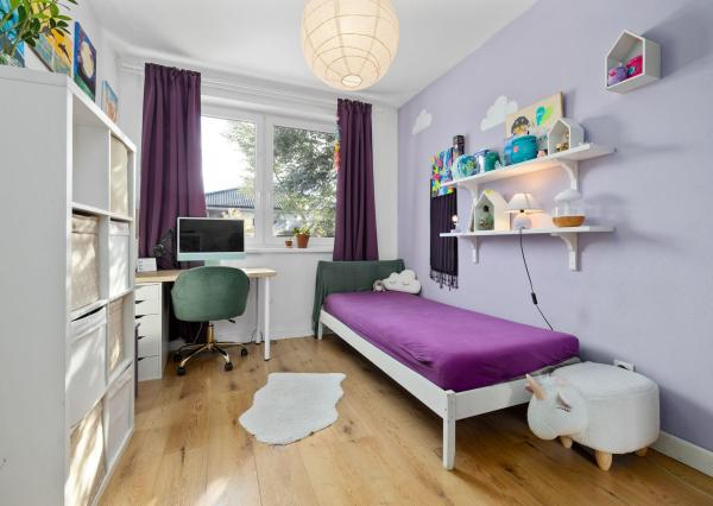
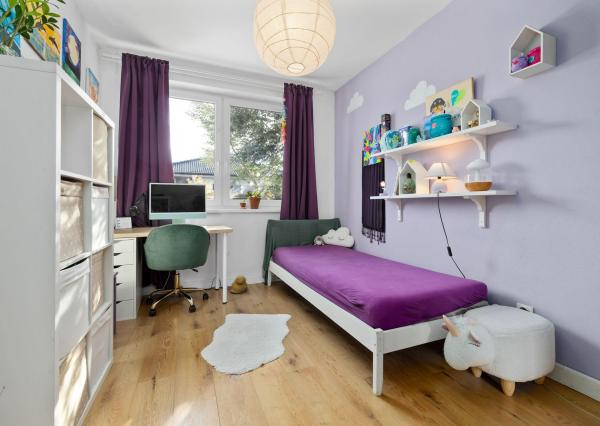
+ rubber duck (238, 281)
